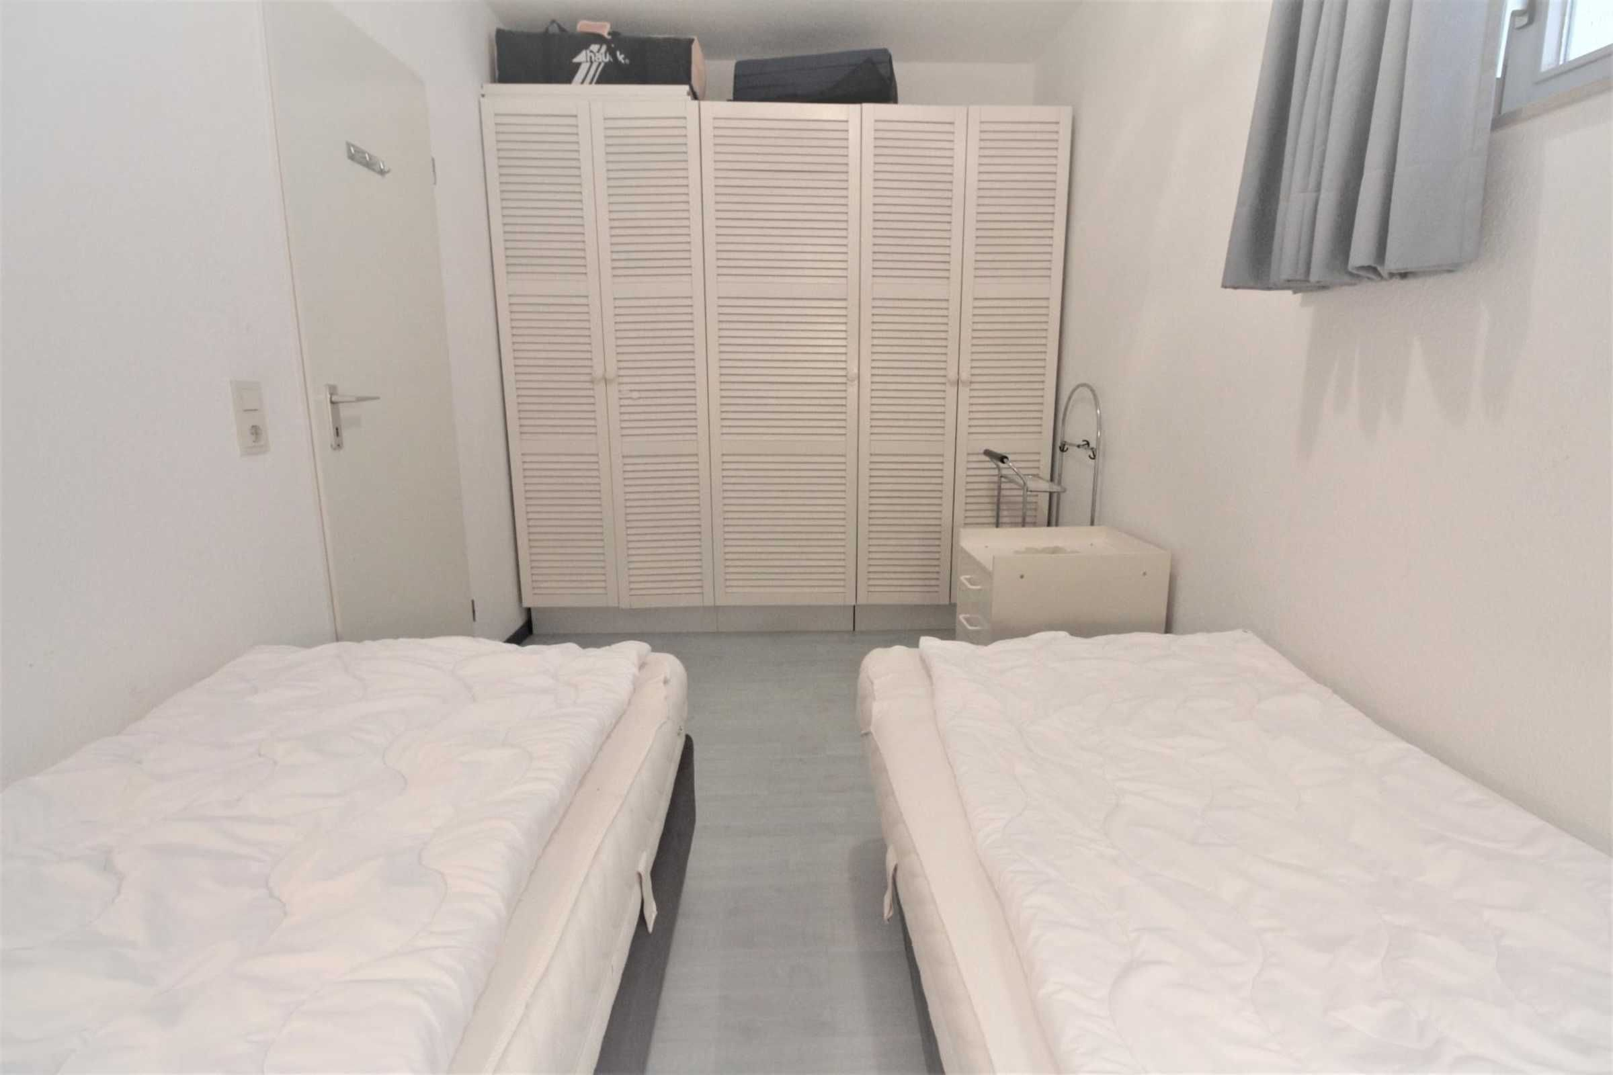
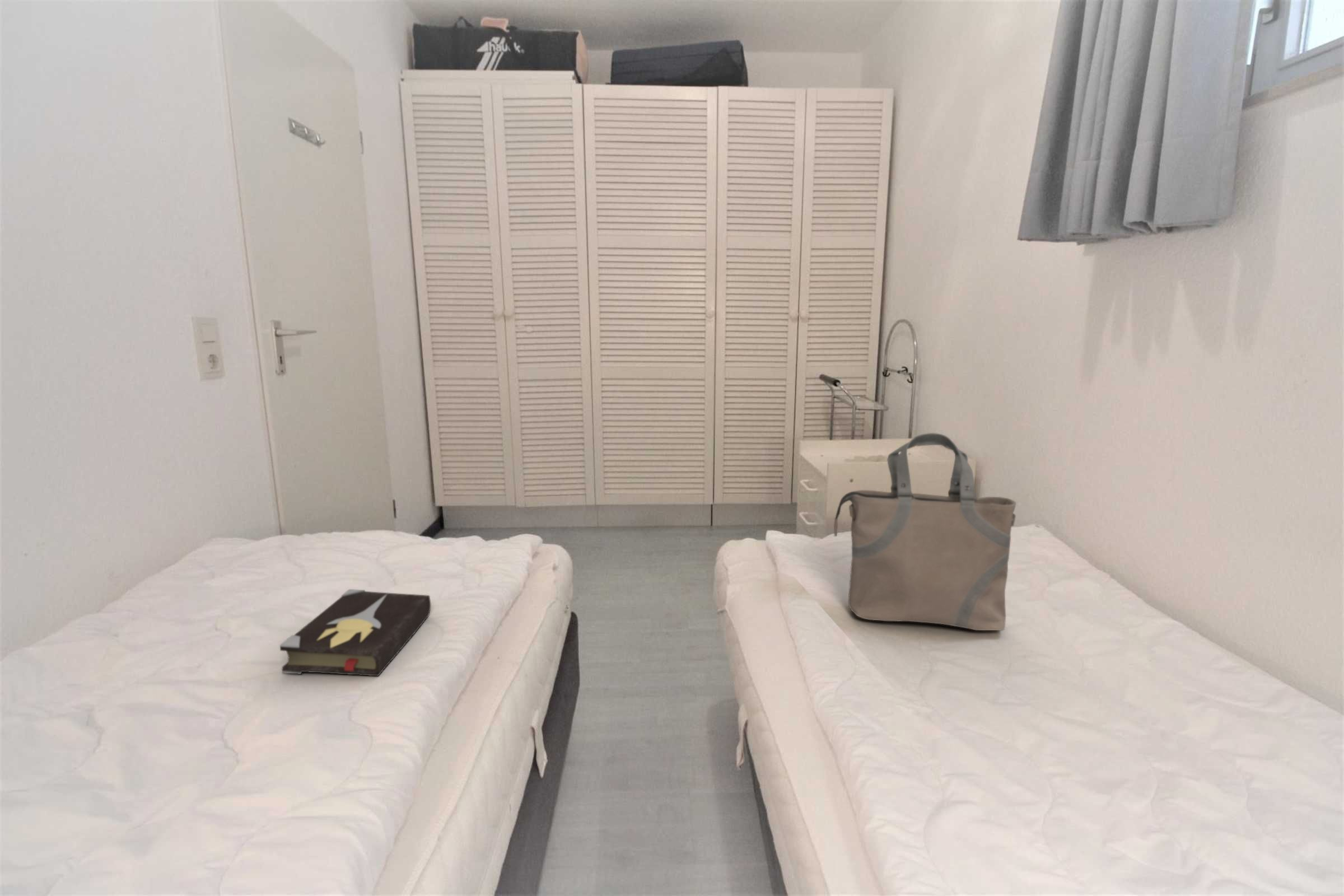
+ hardback book (362, 627)
+ tote bag (920, 528)
